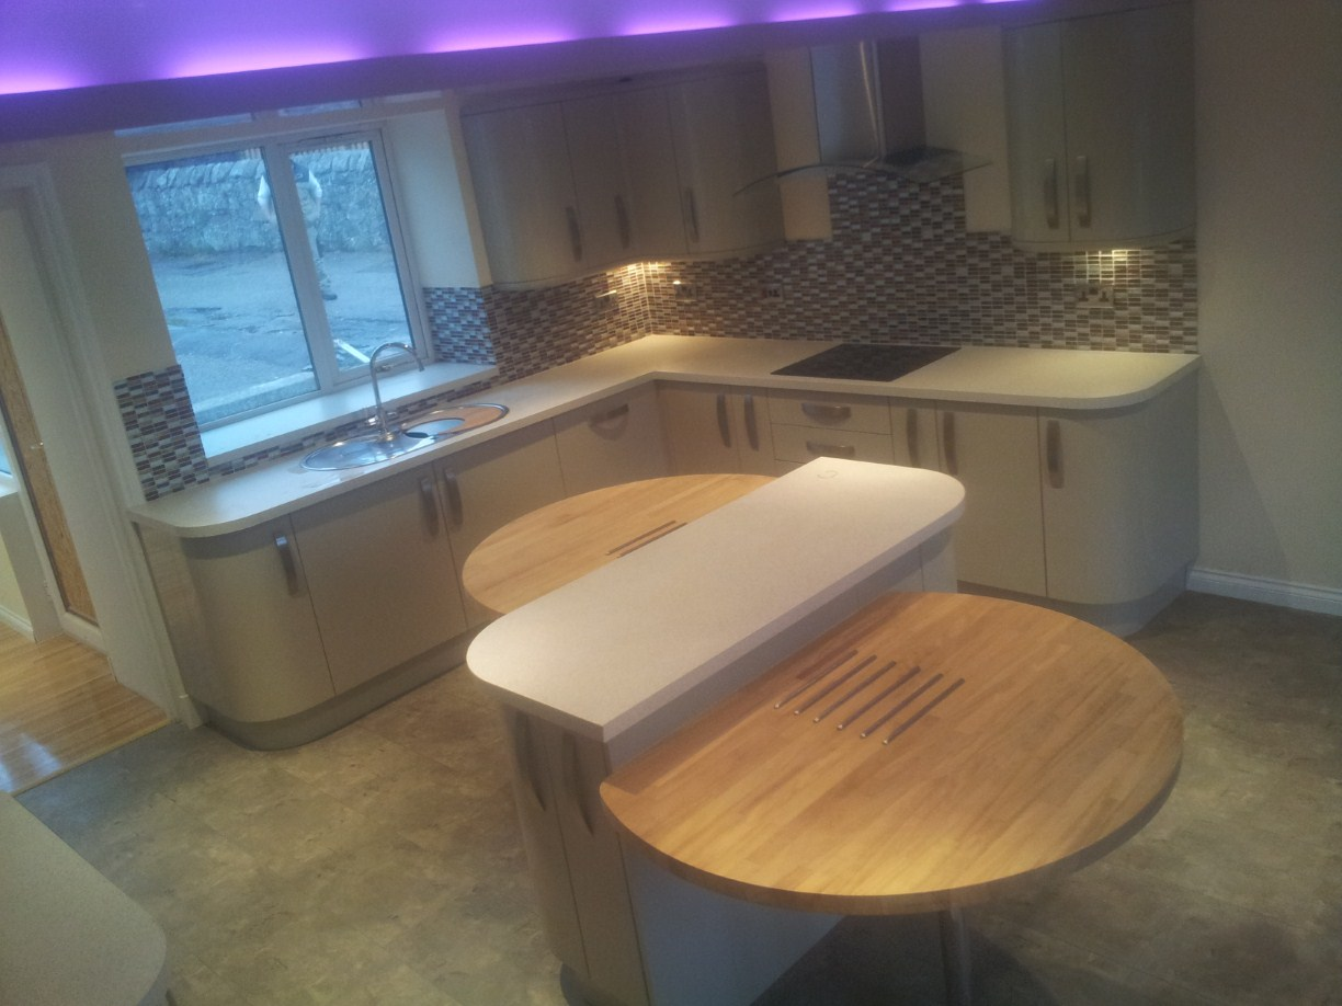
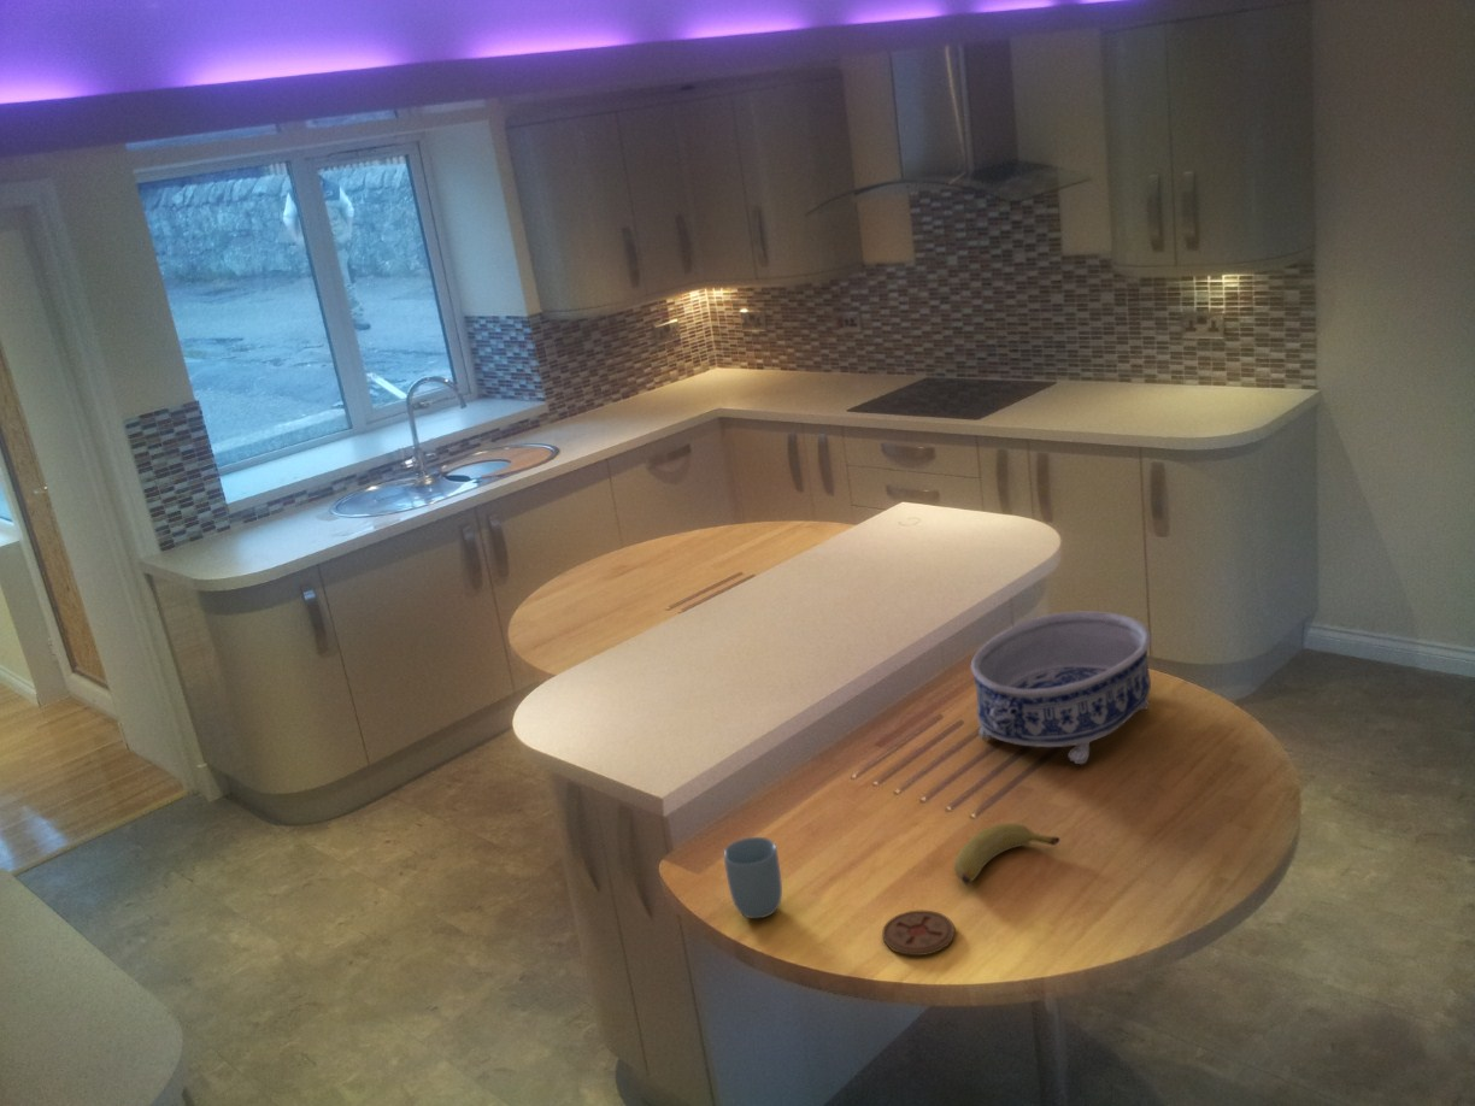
+ decorative bowl (1064, 683)
+ cup (754, 881)
+ coaster (918, 931)
+ banana (998, 853)
